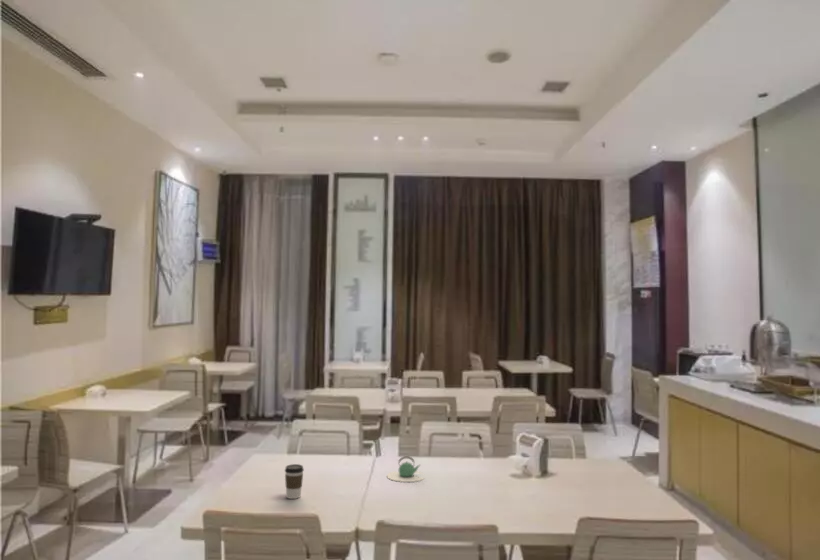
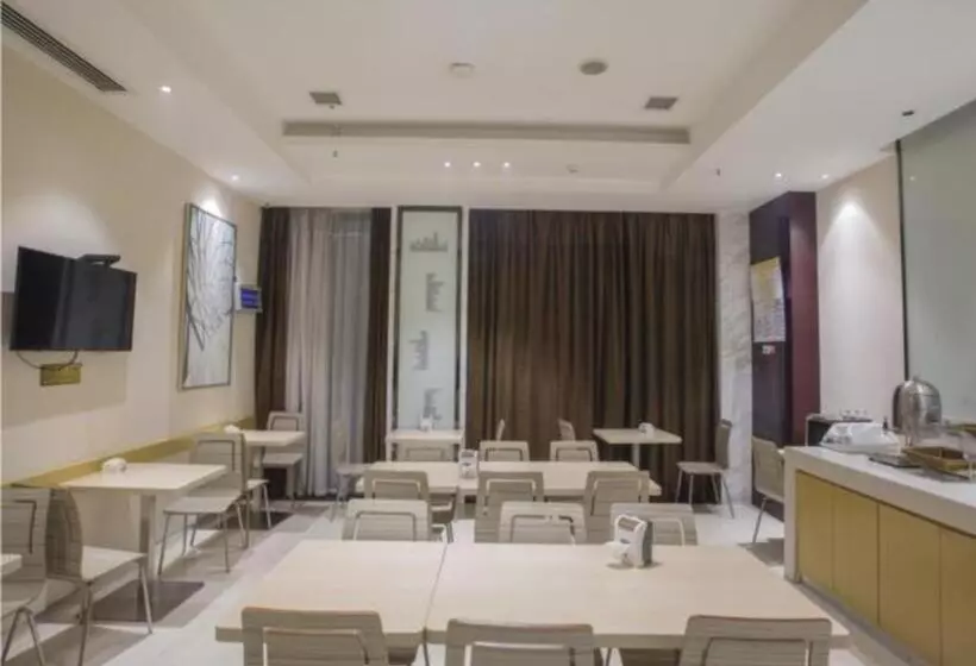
- coffee cup (293, 481)
- teapot (406, 466)
